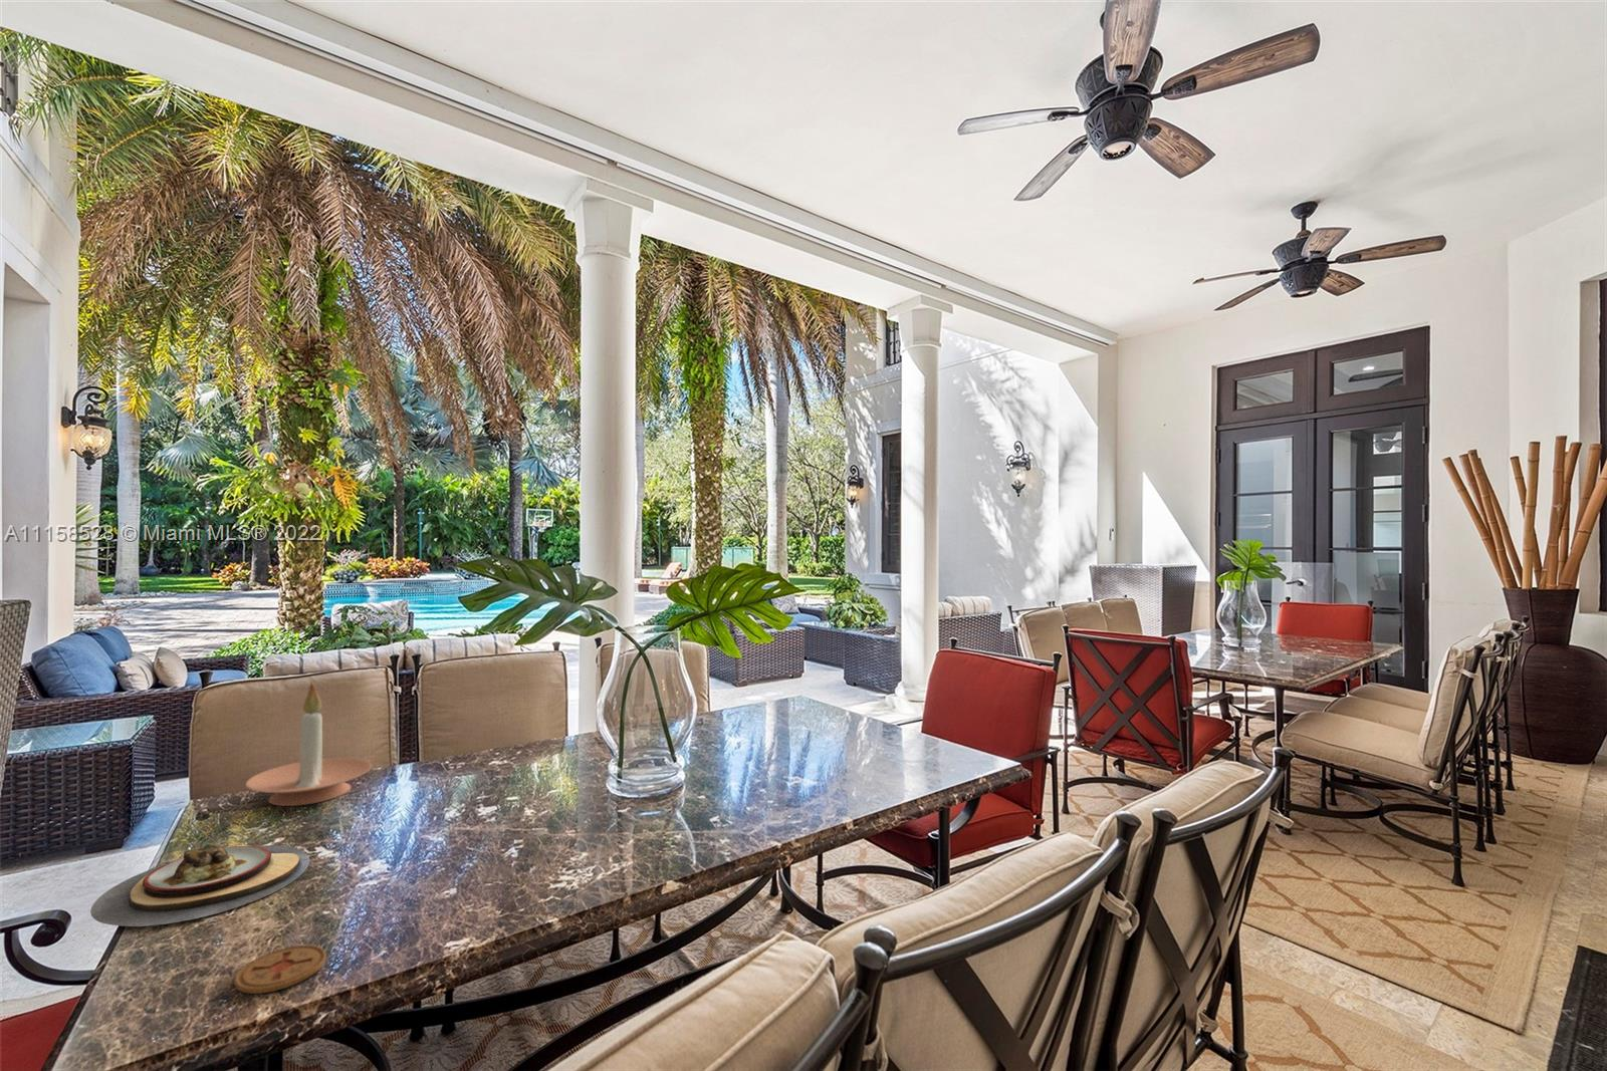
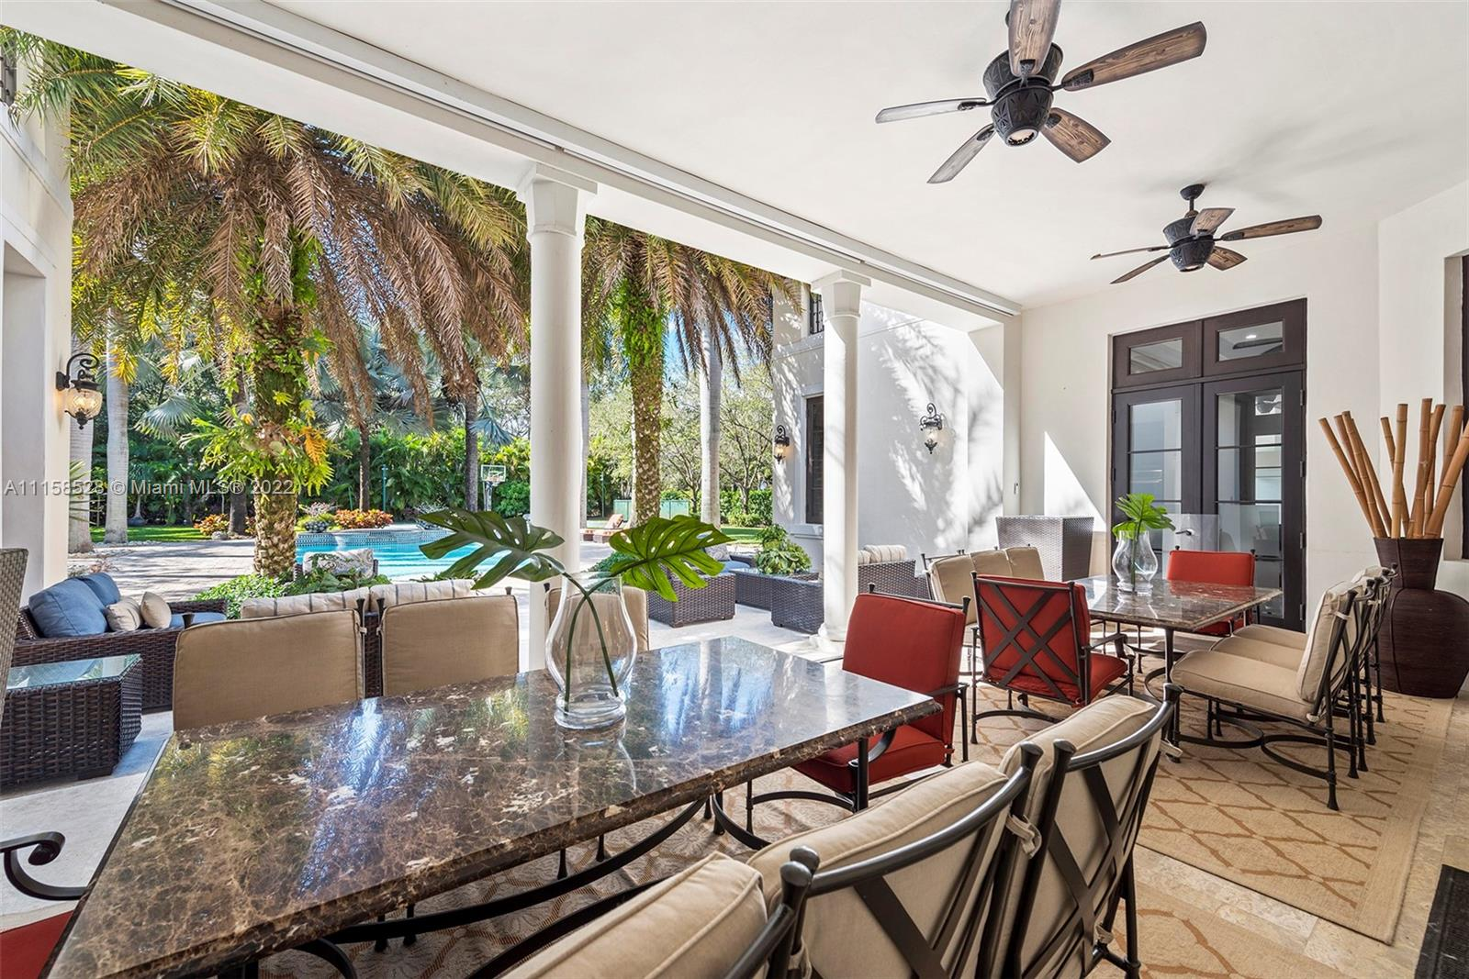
- plate (208, 863)
- coaster (281, 968)
- candle holder (311, 736)
